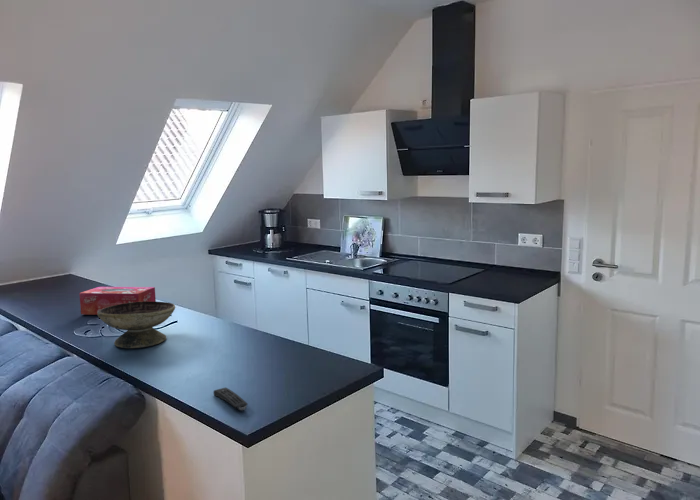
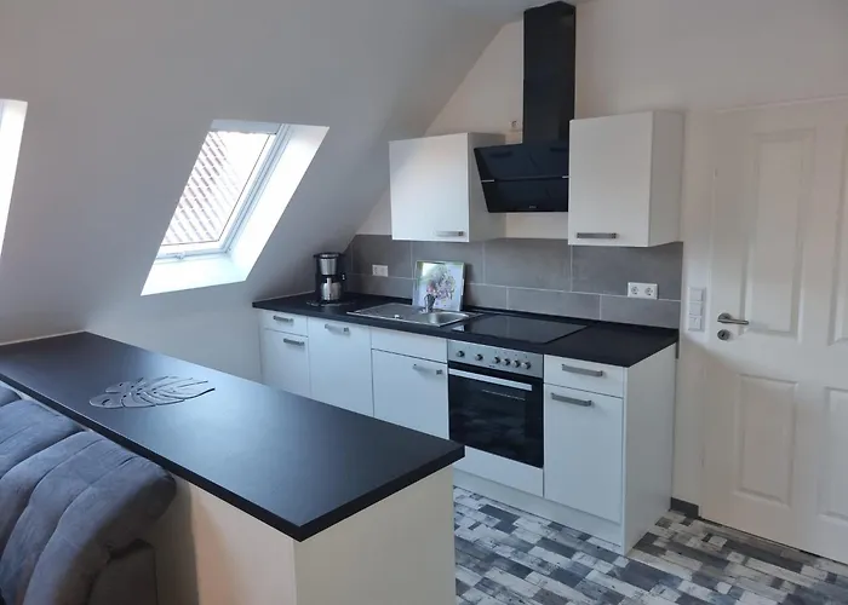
- tissue box (118, 300)
- remote control (231, 398)
- decorative bowl (138, 323)
